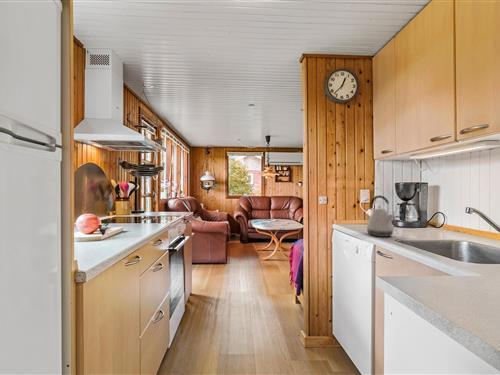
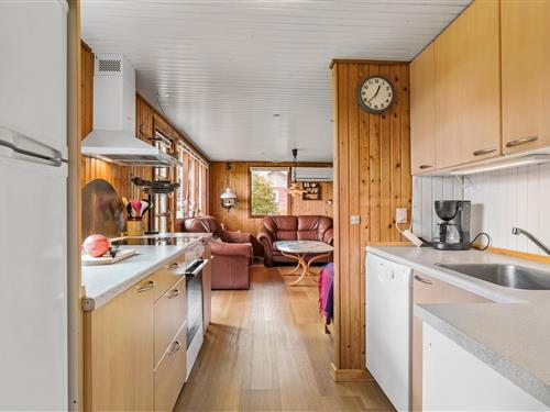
- kettle (380, 215)
